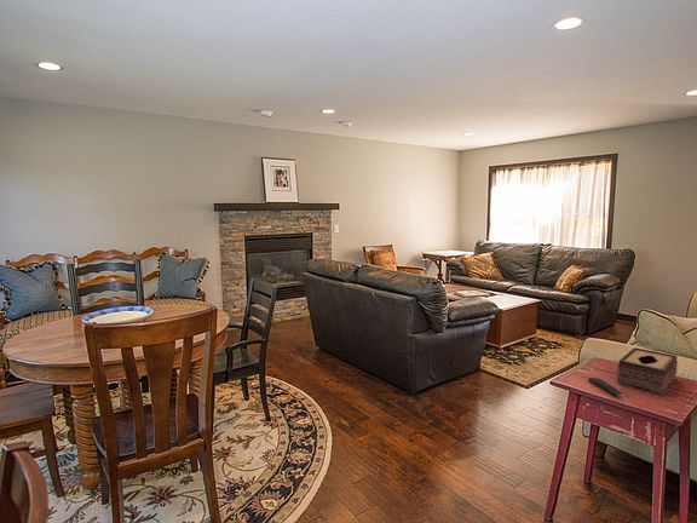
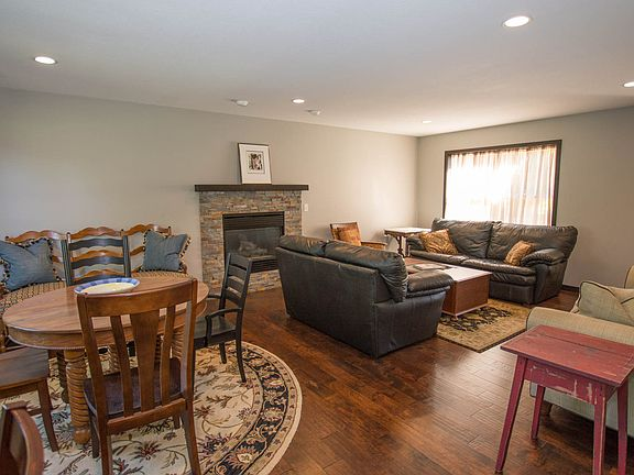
- tissue box (647, 368)
- remote control (605, 386)
